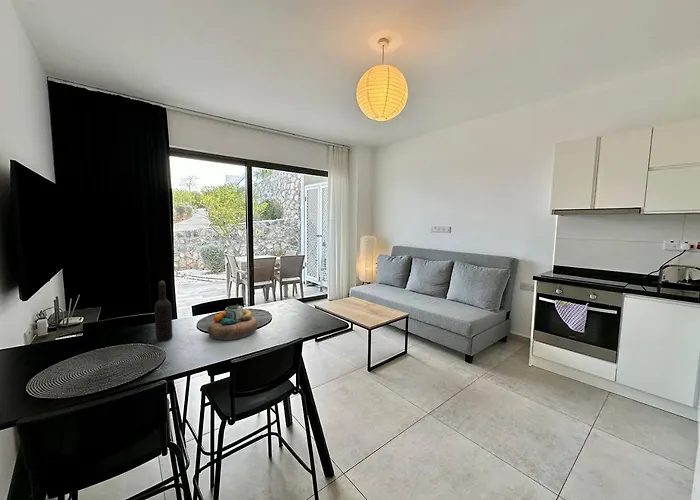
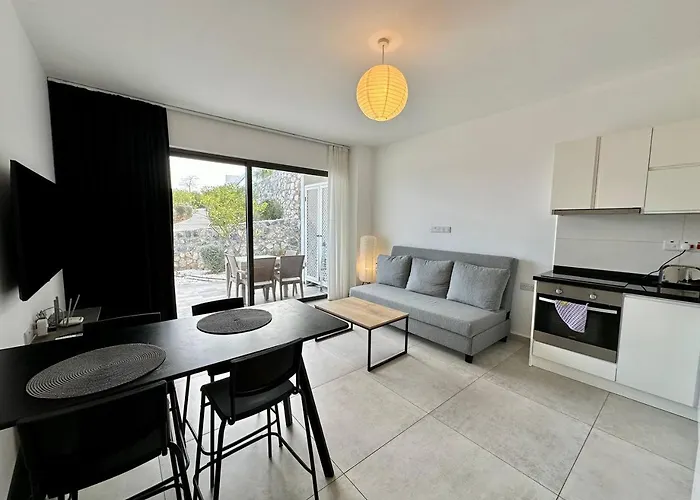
- decorative bowl (233, 318)
- wine bottle (163, 310)
